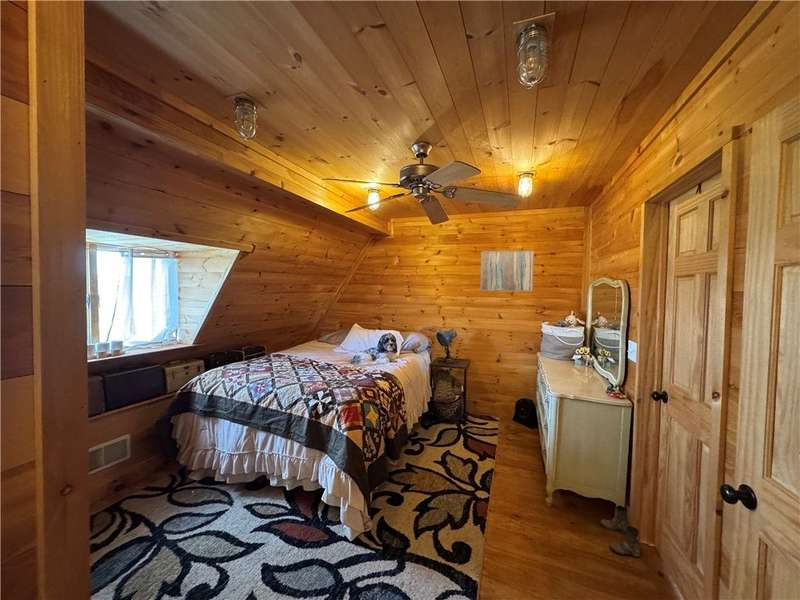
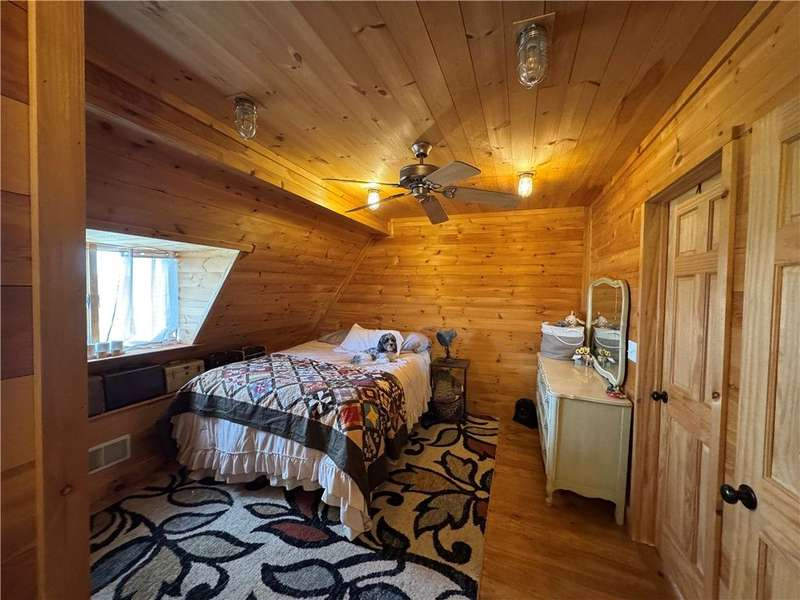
- boots (619, 528)
- wall art (506, 271)
